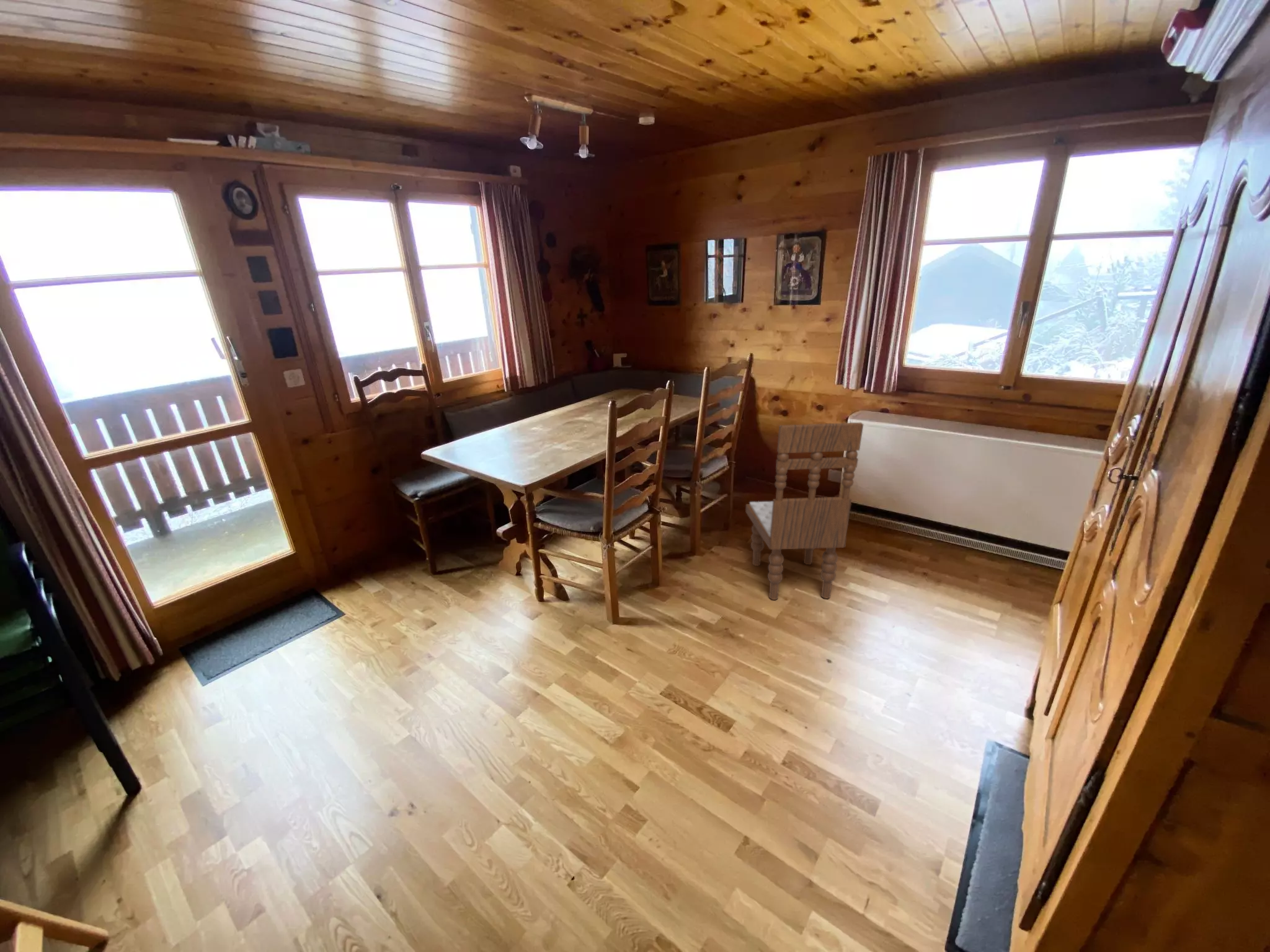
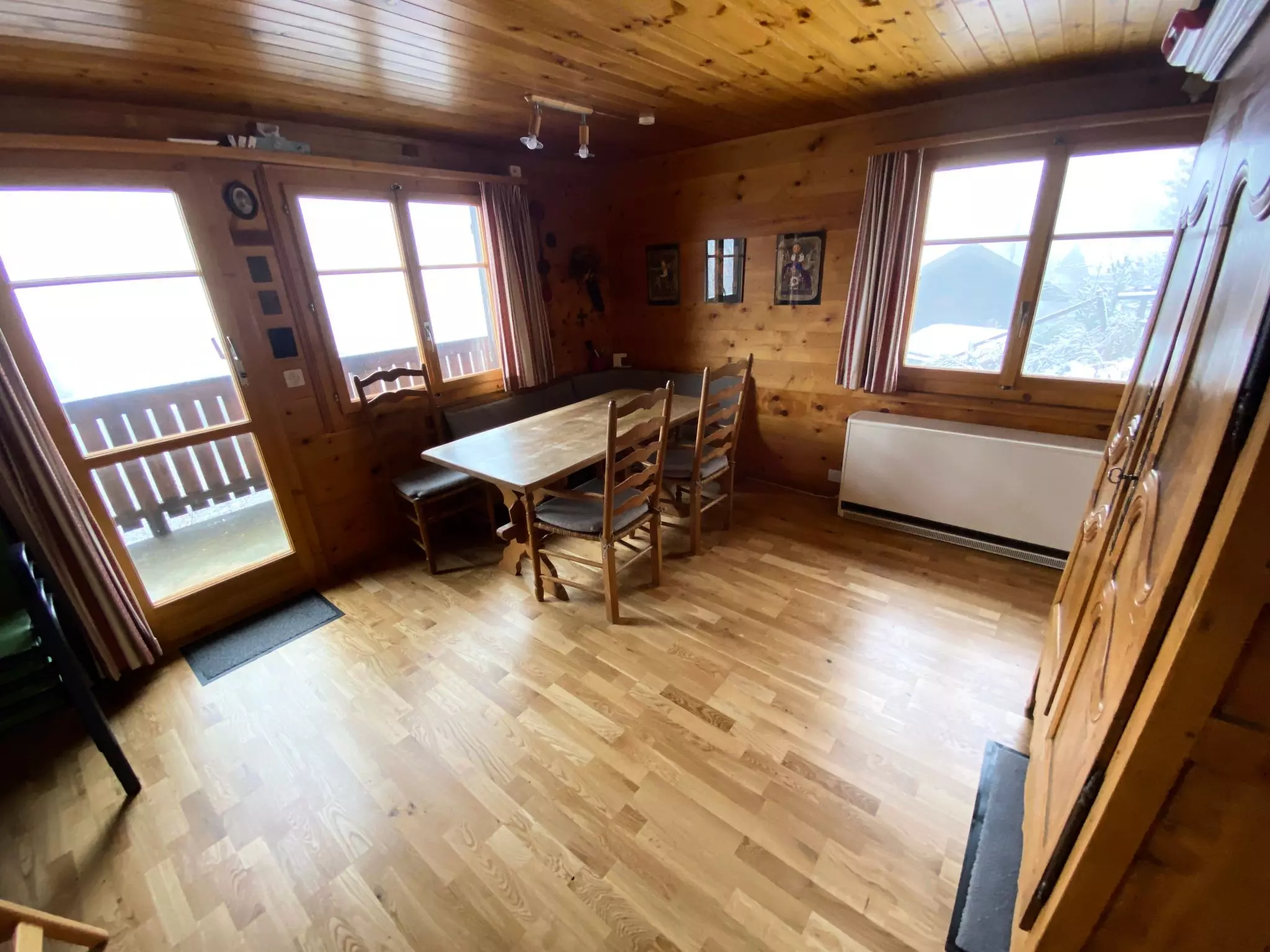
- dining chair (798, 503)
